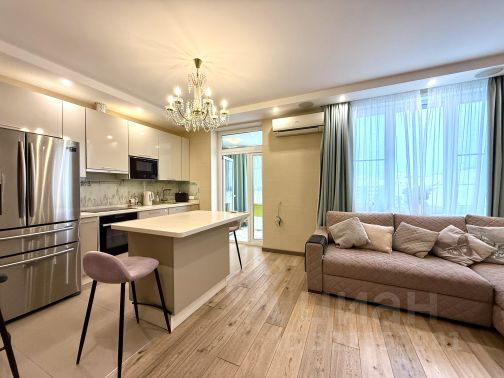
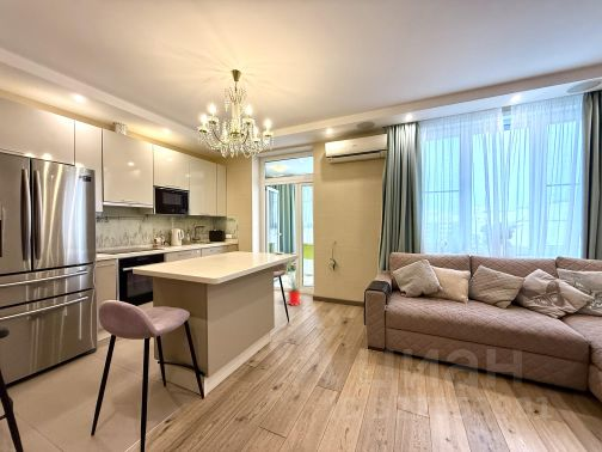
+ house plant (294, 282)
